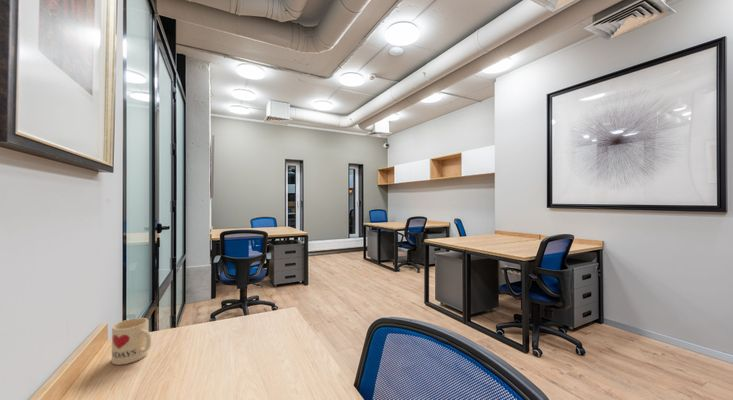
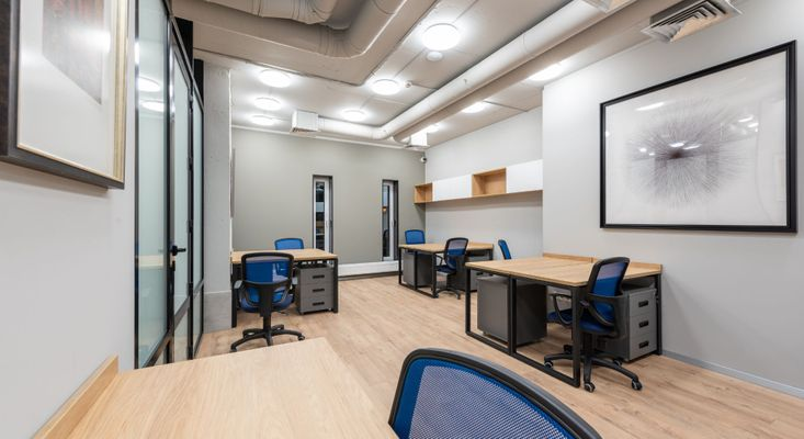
- mug (134, 340)
